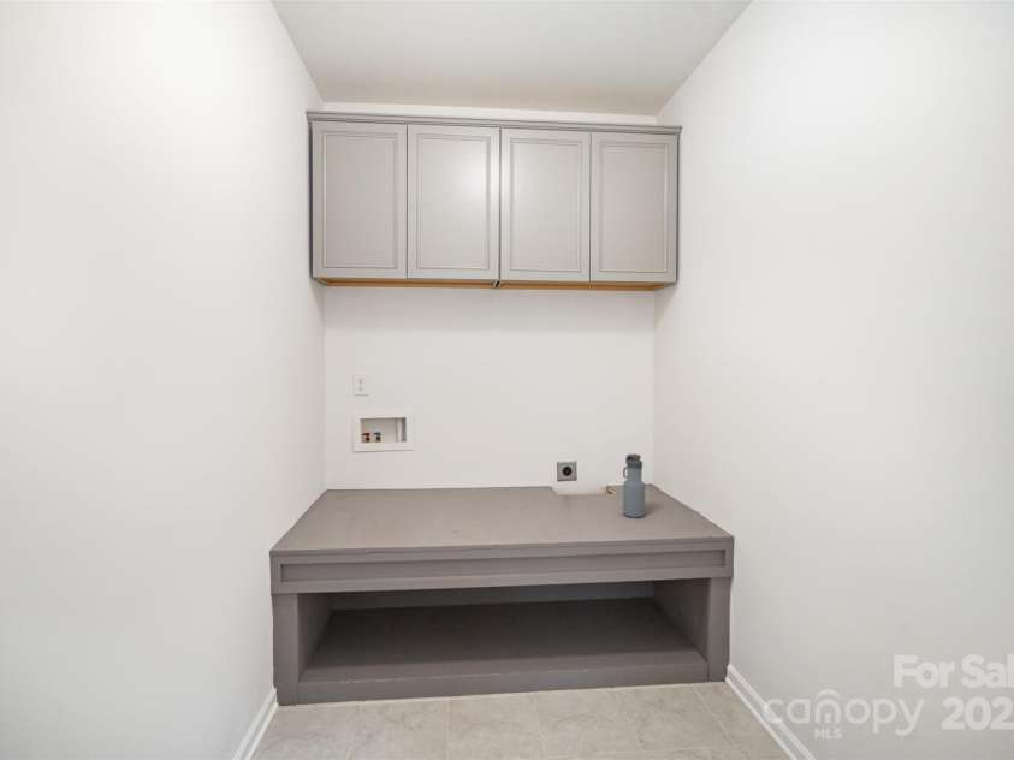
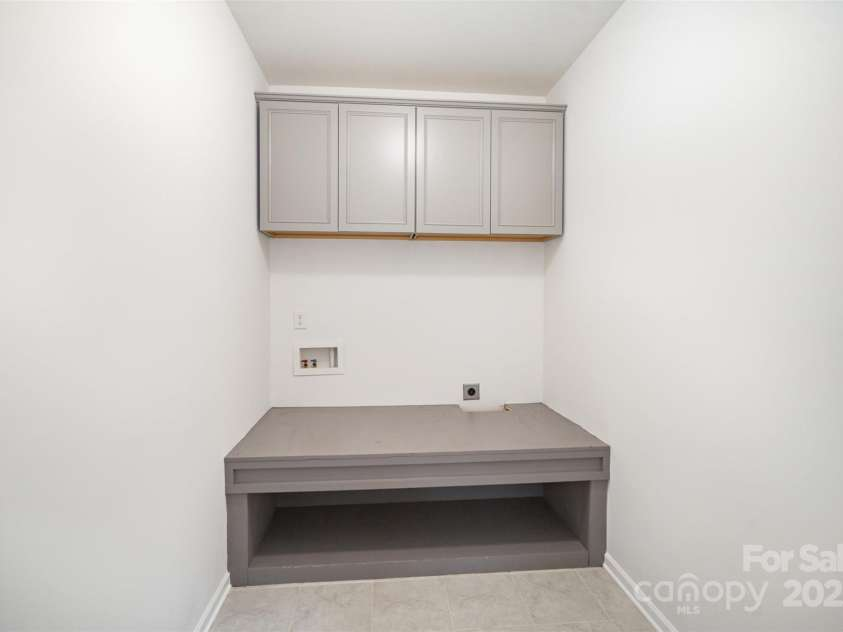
- water bottle (634, 485)
